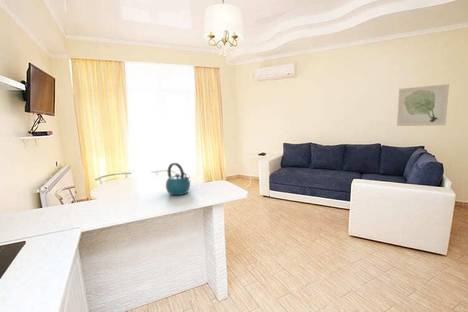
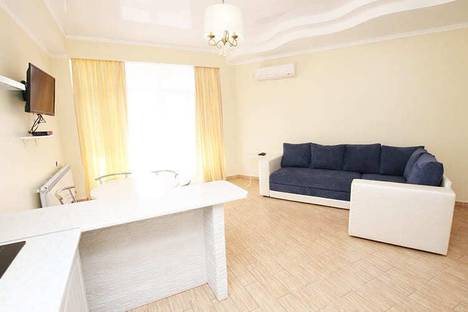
- wall art (421, 106)
- kettle (178, 178)
